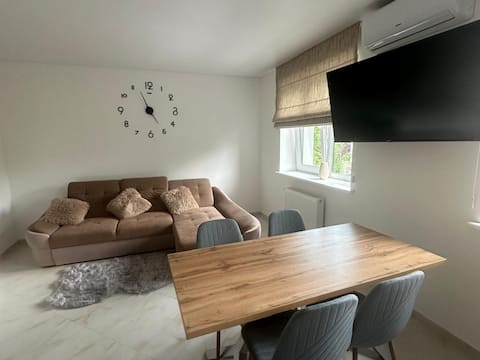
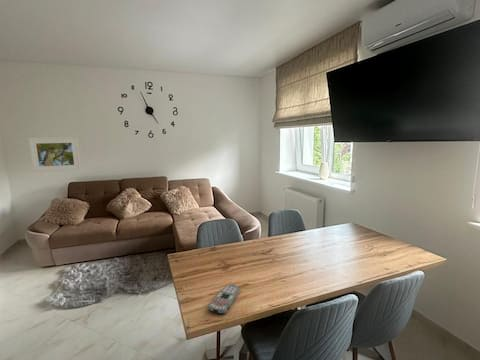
+ remote control (225, 297)
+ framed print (55, 154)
